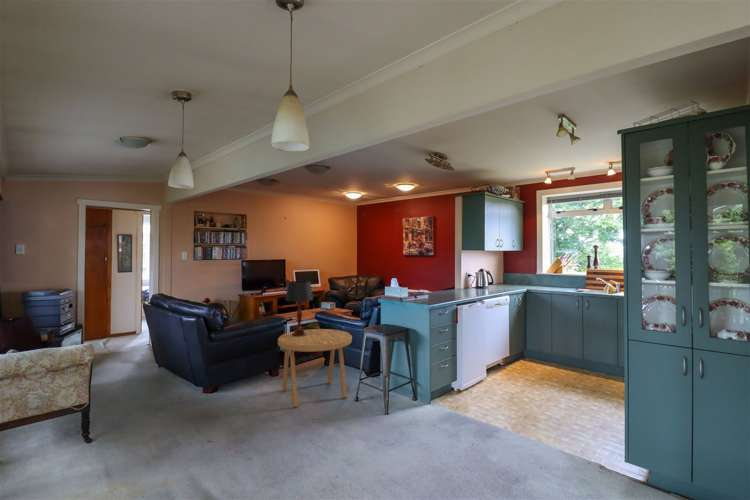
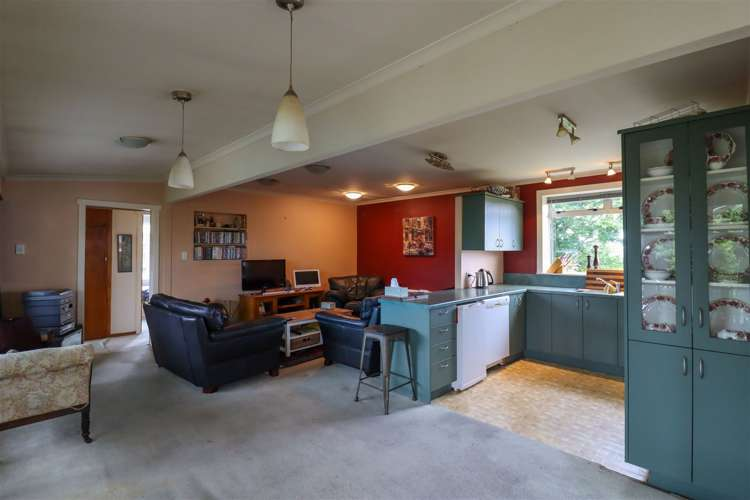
- side table (315, 351)
- table lamp (299, 308)
